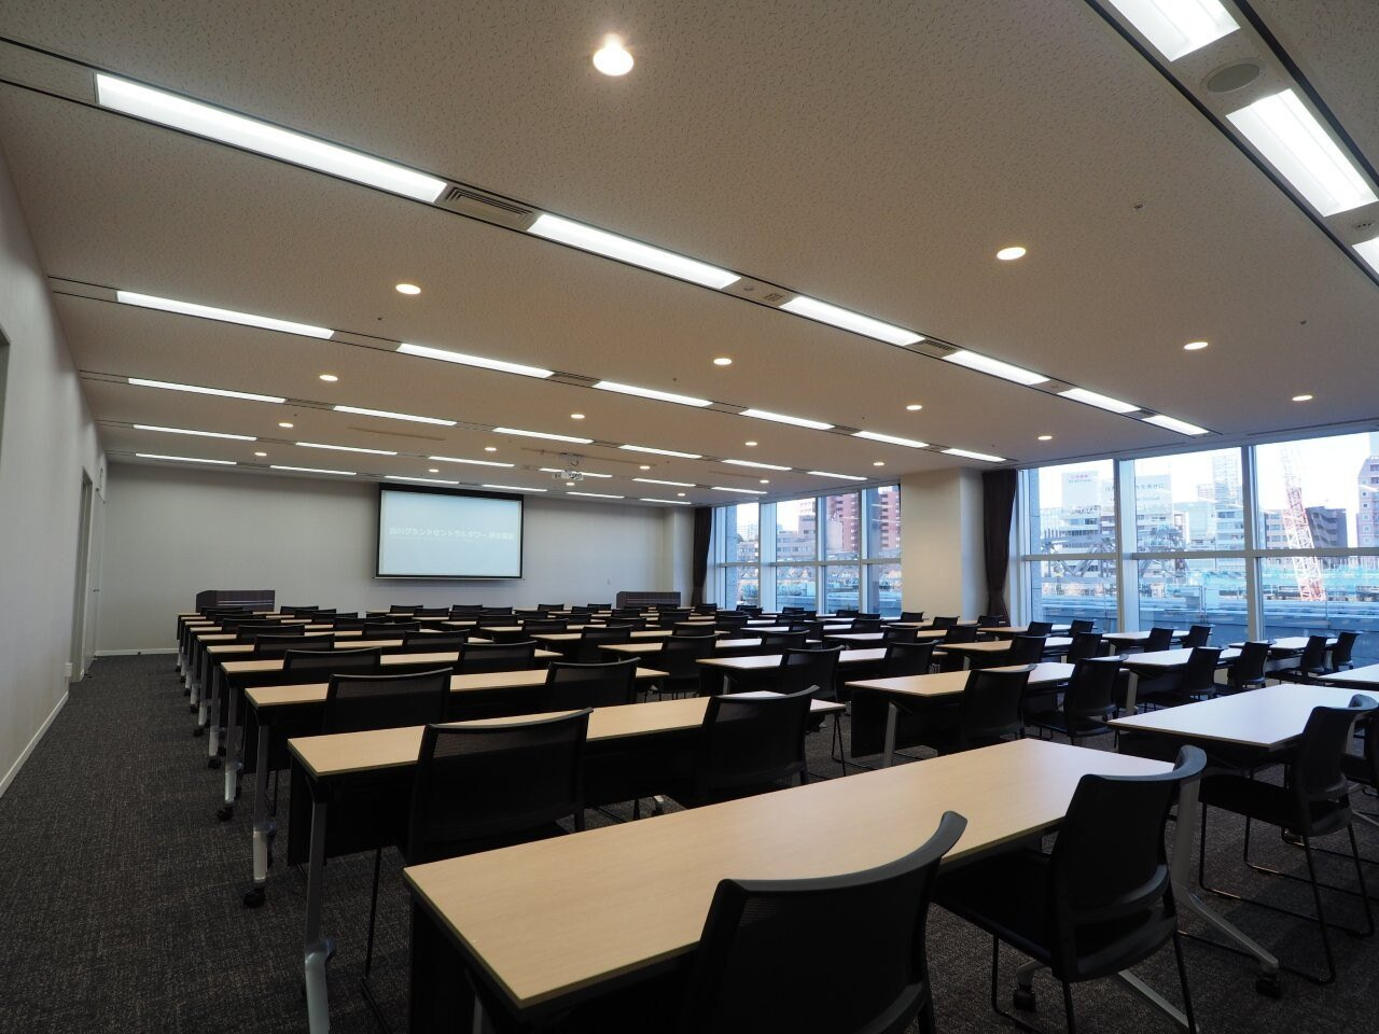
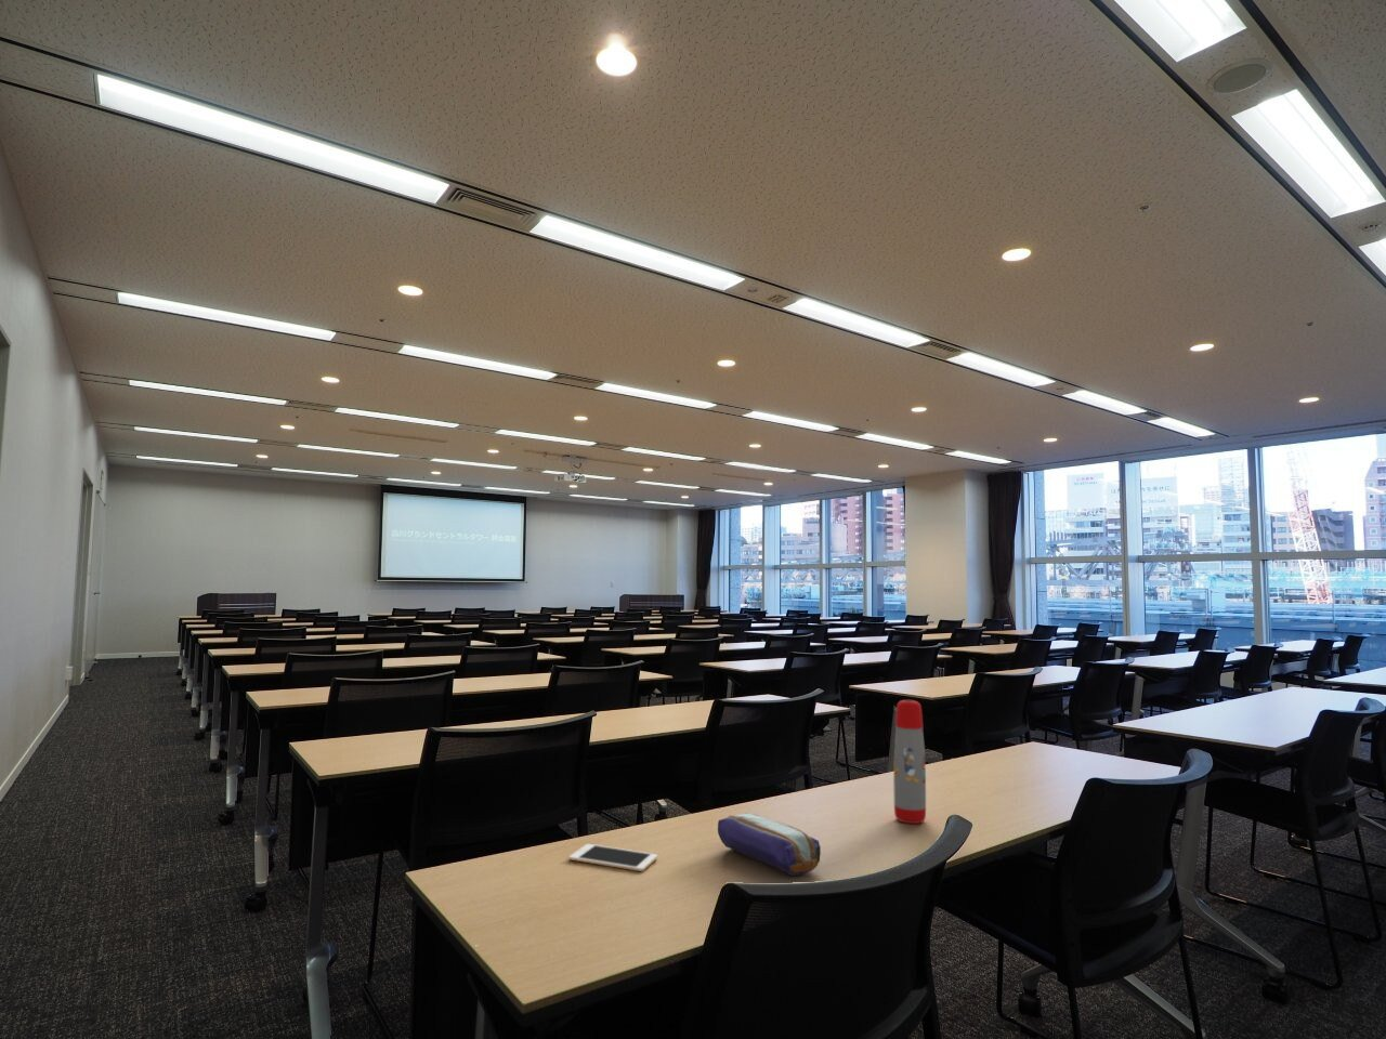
+ pencil case (766, 841)
+ cell phone (613, 856)
+ water bottle (908, 759)
